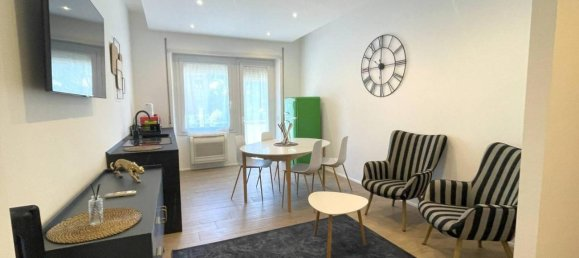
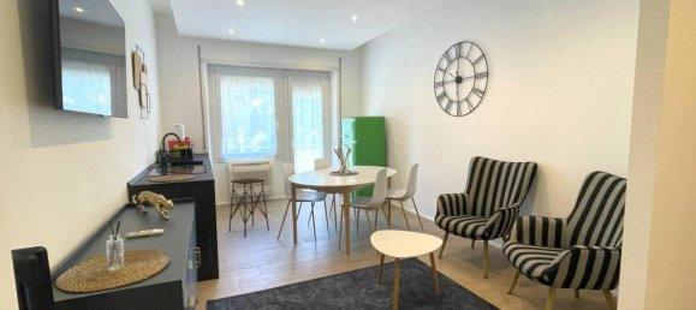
+ side table (246, 207)
